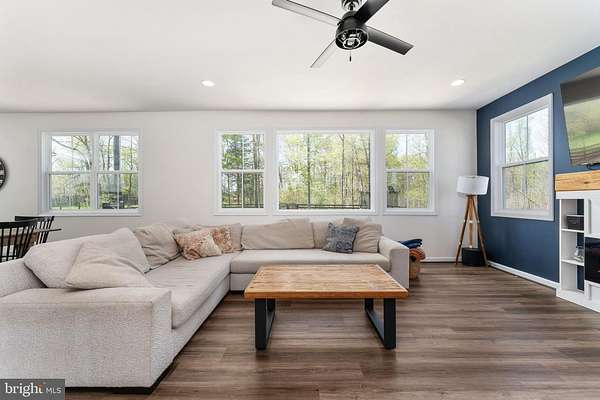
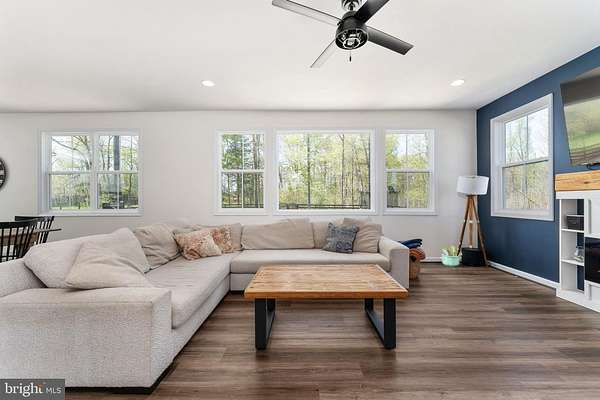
+ decorative plant (451, 255)
